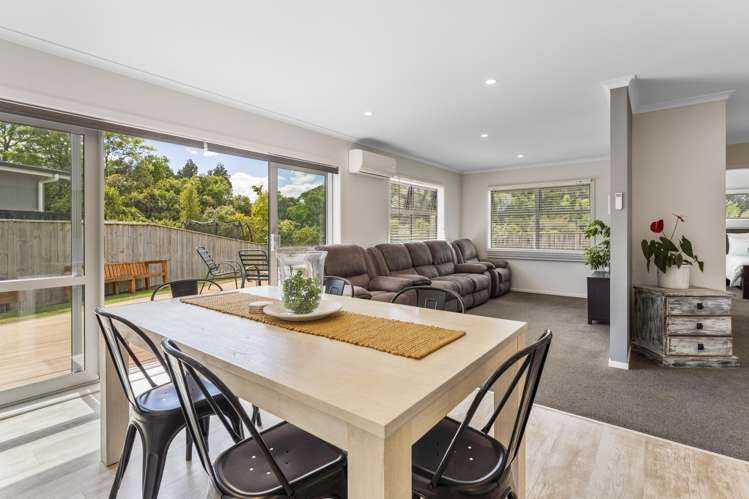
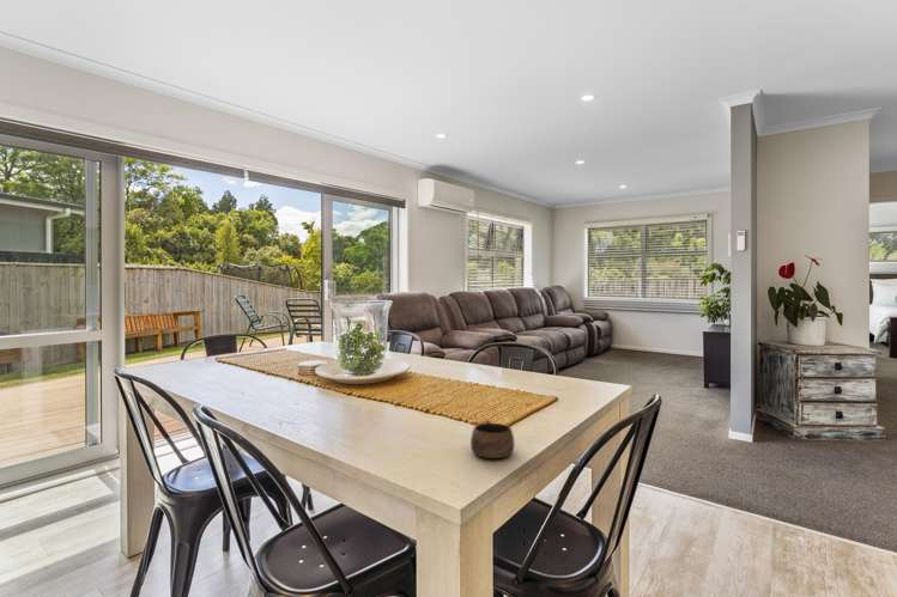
+ cup (492, 437)
